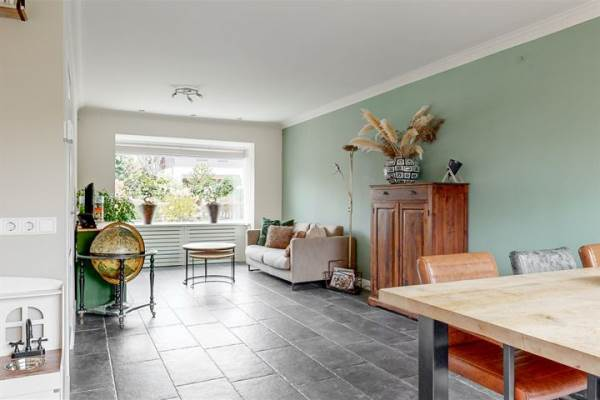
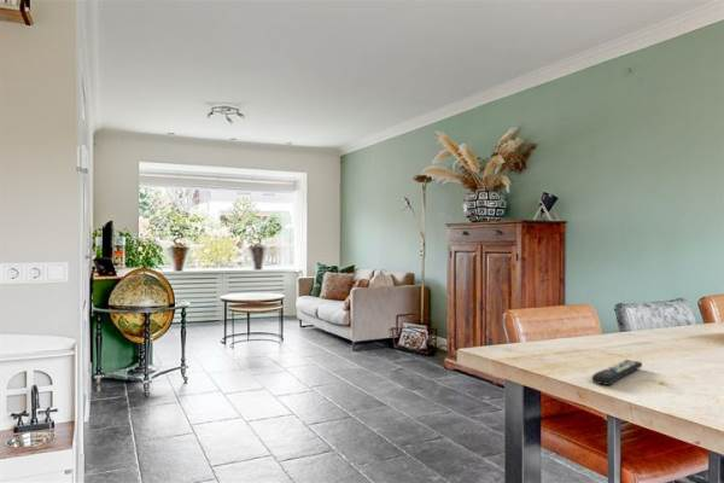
+ remote control (618, 371)
